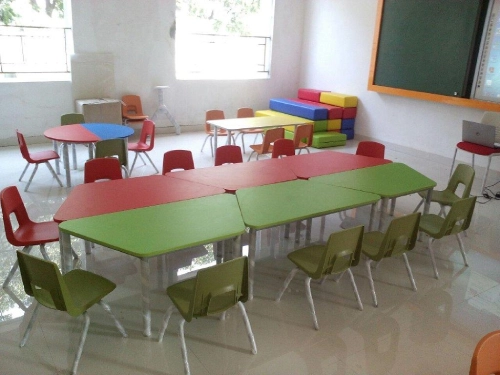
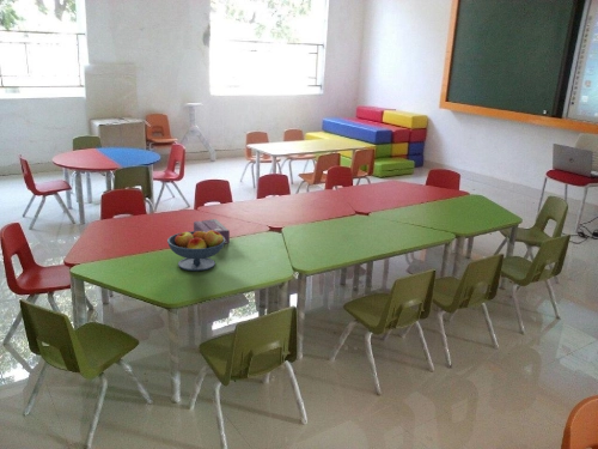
+ fruit bowl (196, 248)
+ tissue box (209, 230)
